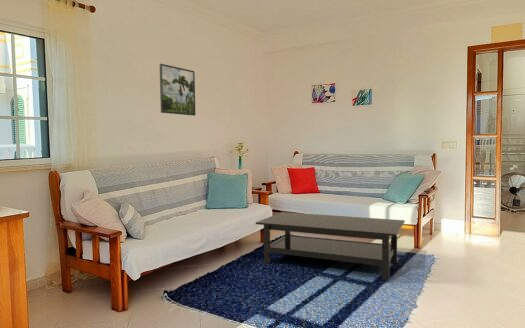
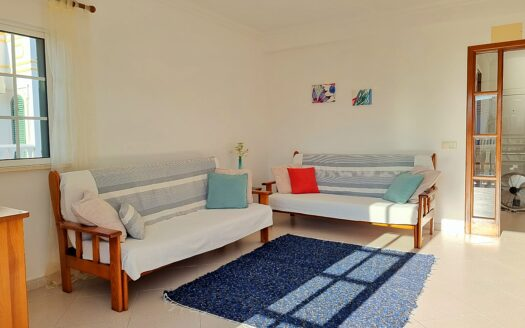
- coffee table (330, 242)
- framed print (178, 90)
